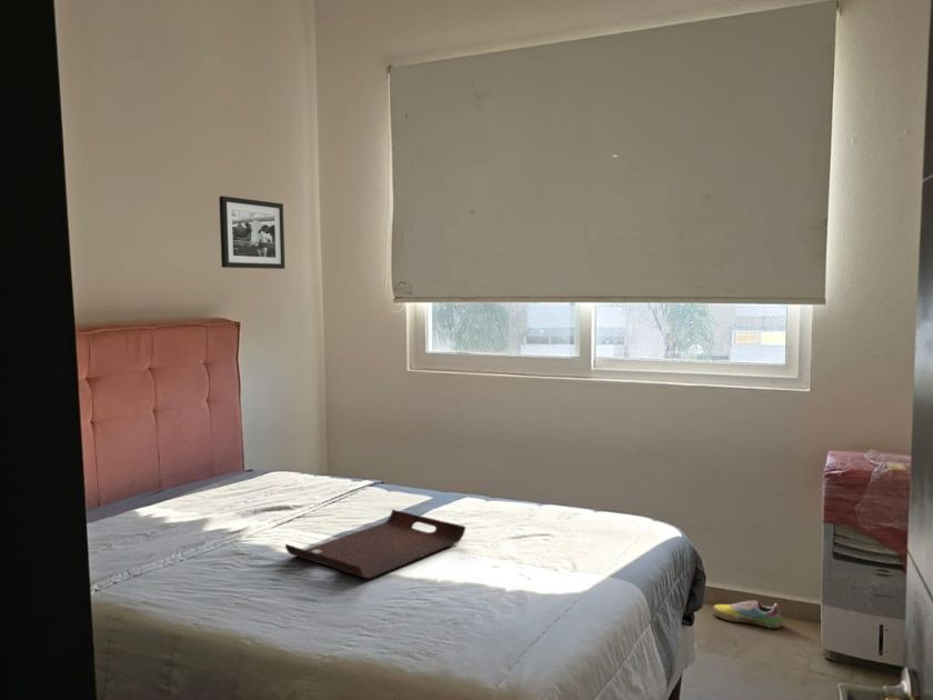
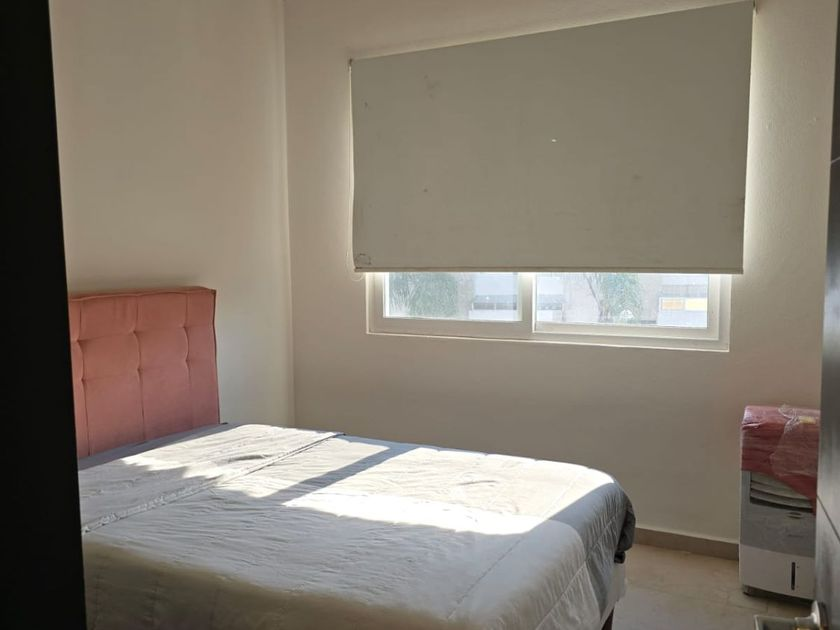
- serving tray (378, 541)
- picture frame (253, 233)
- shoe (746, 609)
